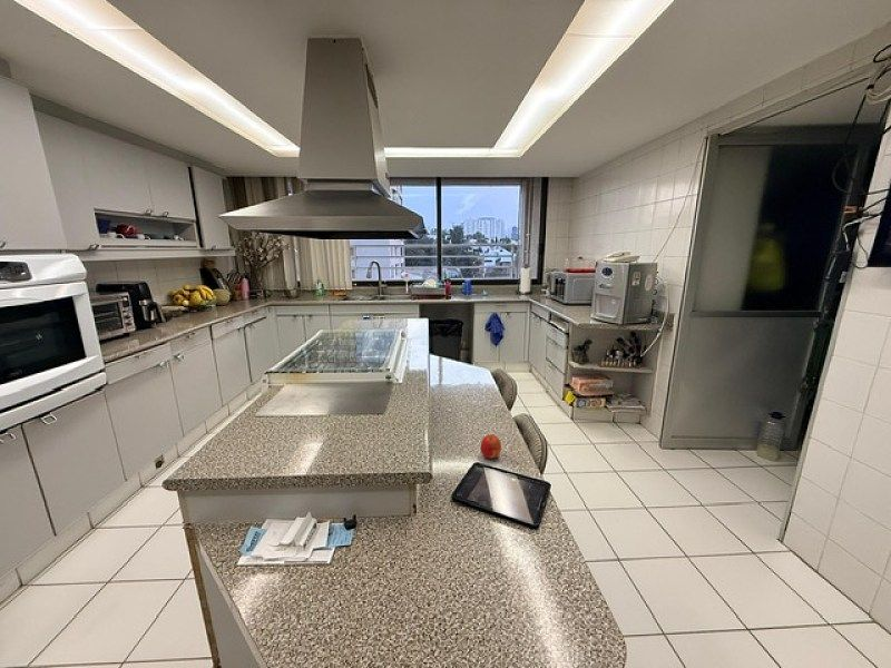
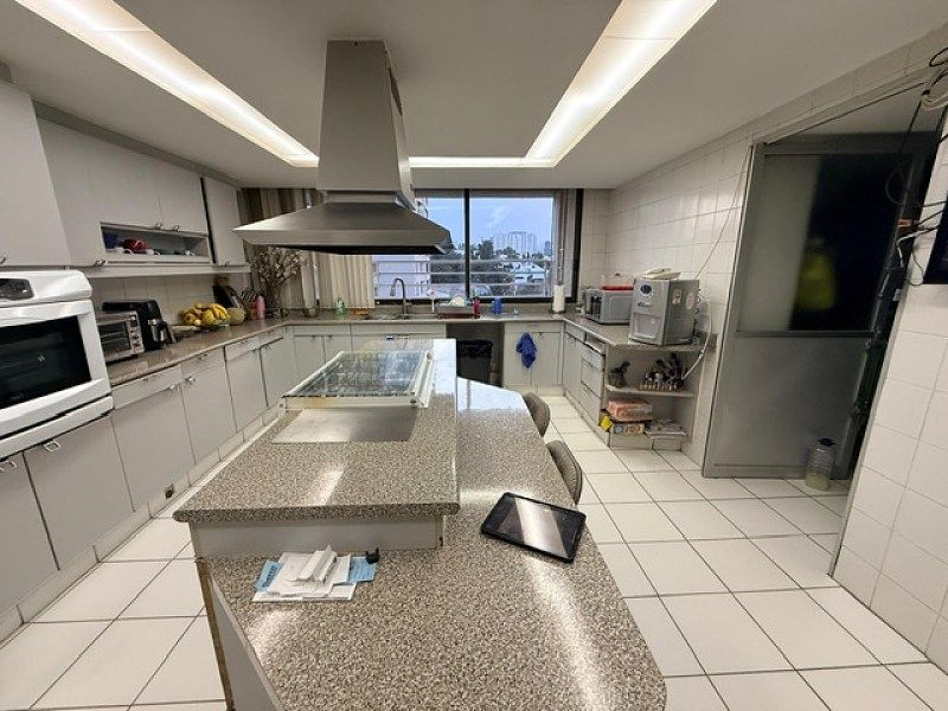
- fruit (490, 445)
